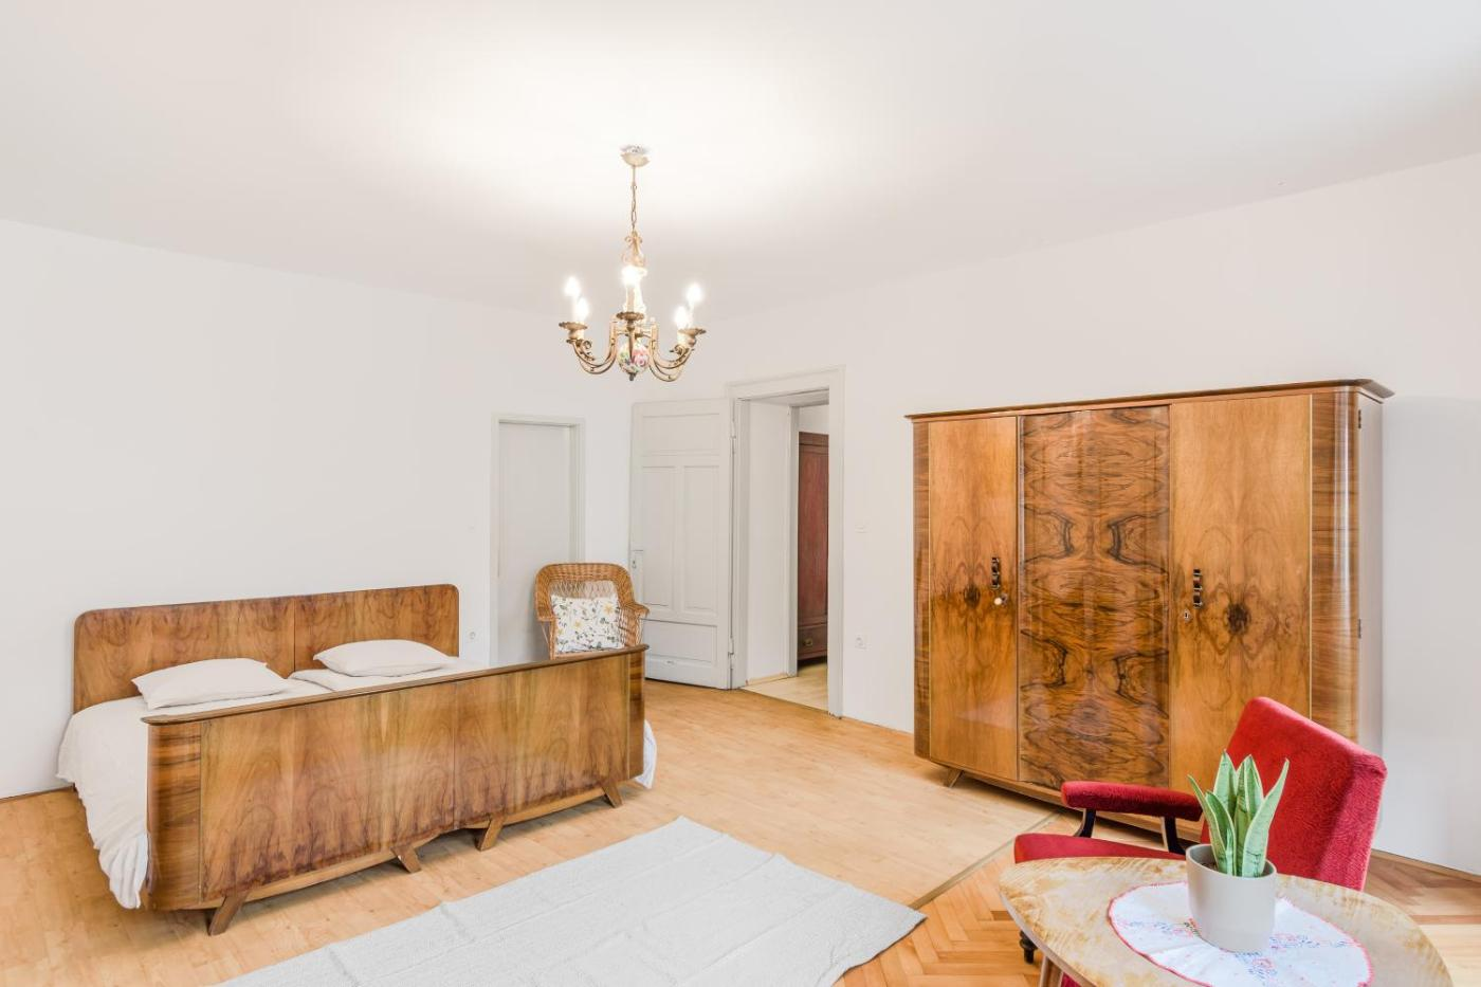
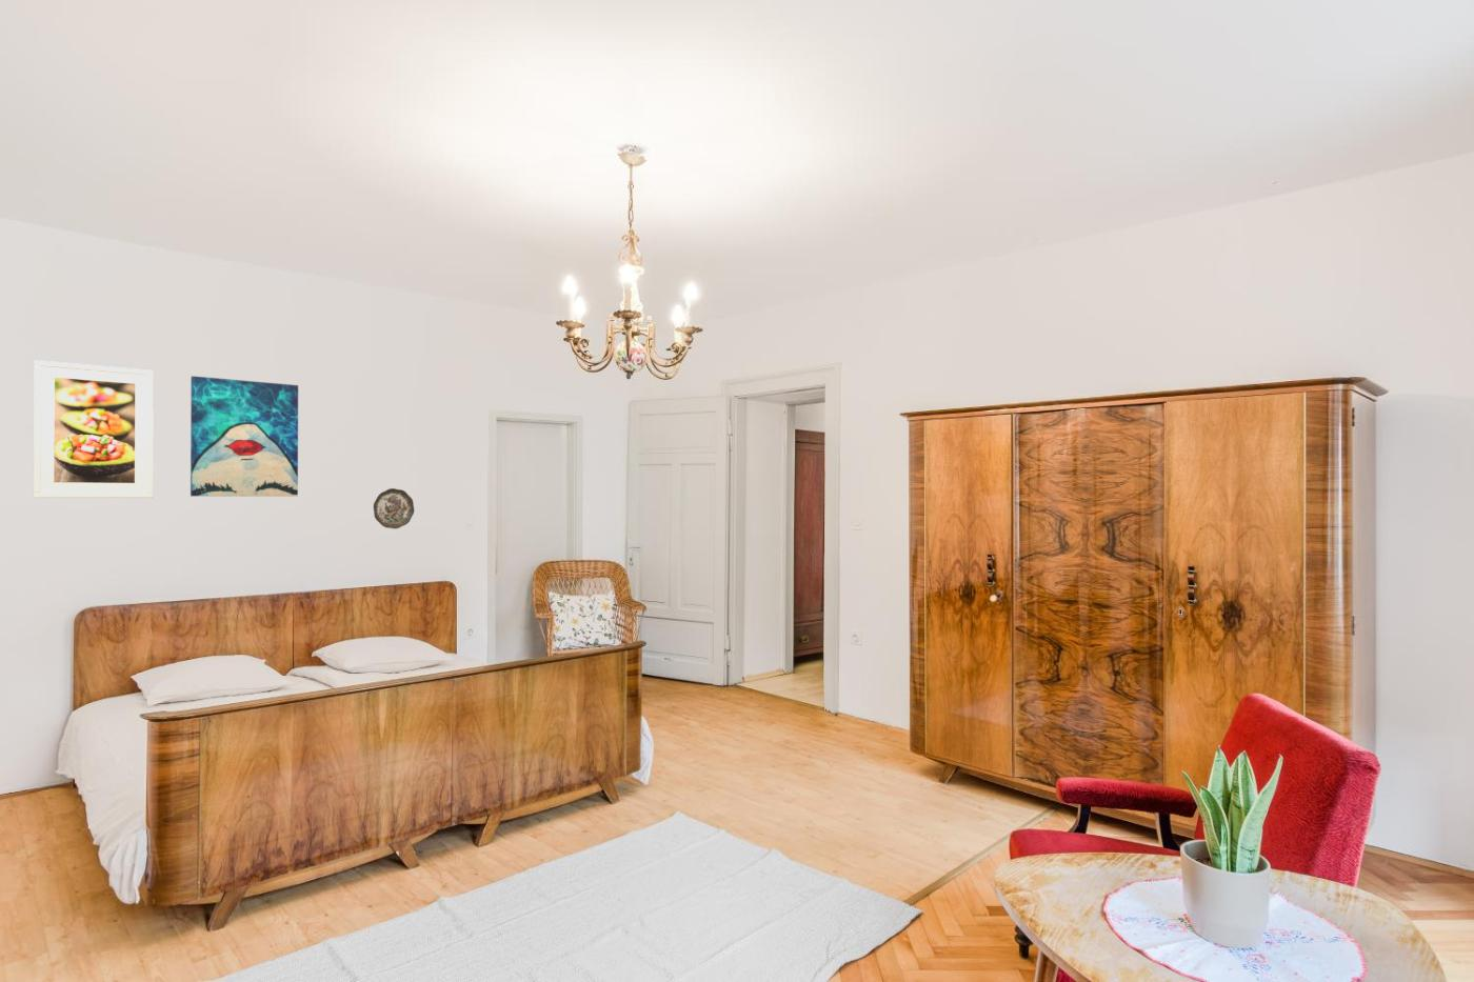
+ decorative plate (392, 509)
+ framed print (94, 432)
+ wall art (247, 438)
